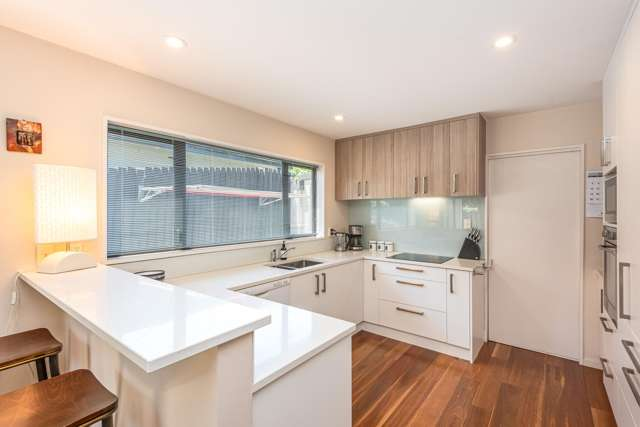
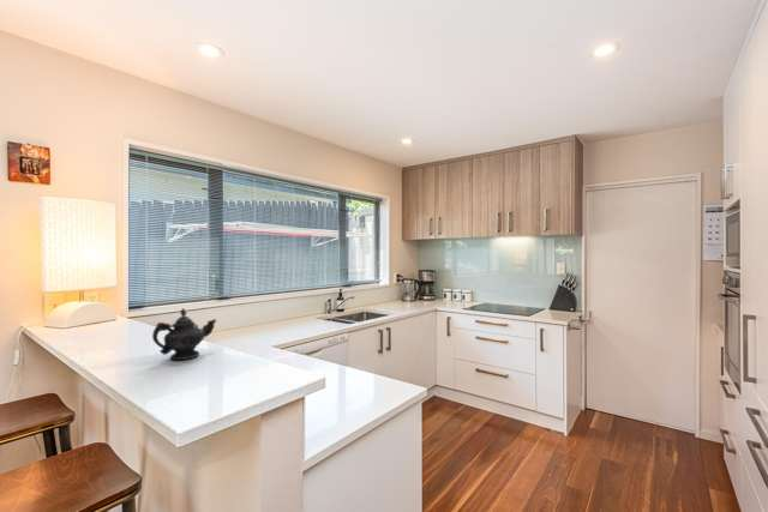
+ teapot (186, 331)
